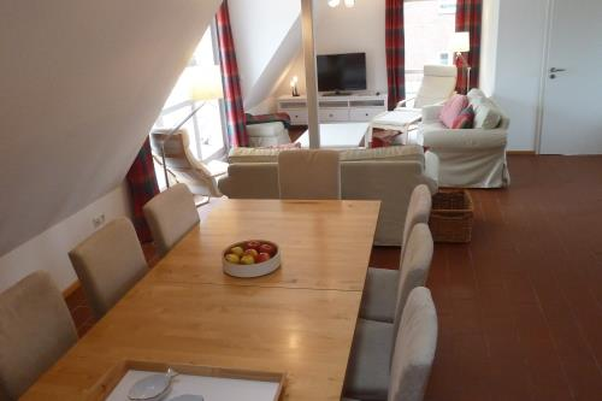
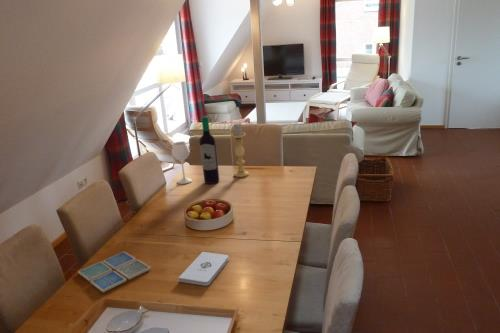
+ drink coaster (114, 269)
+ candle holder (239, 149)
+ wine bottle (189, 150)
+ notepad (205, 267)
